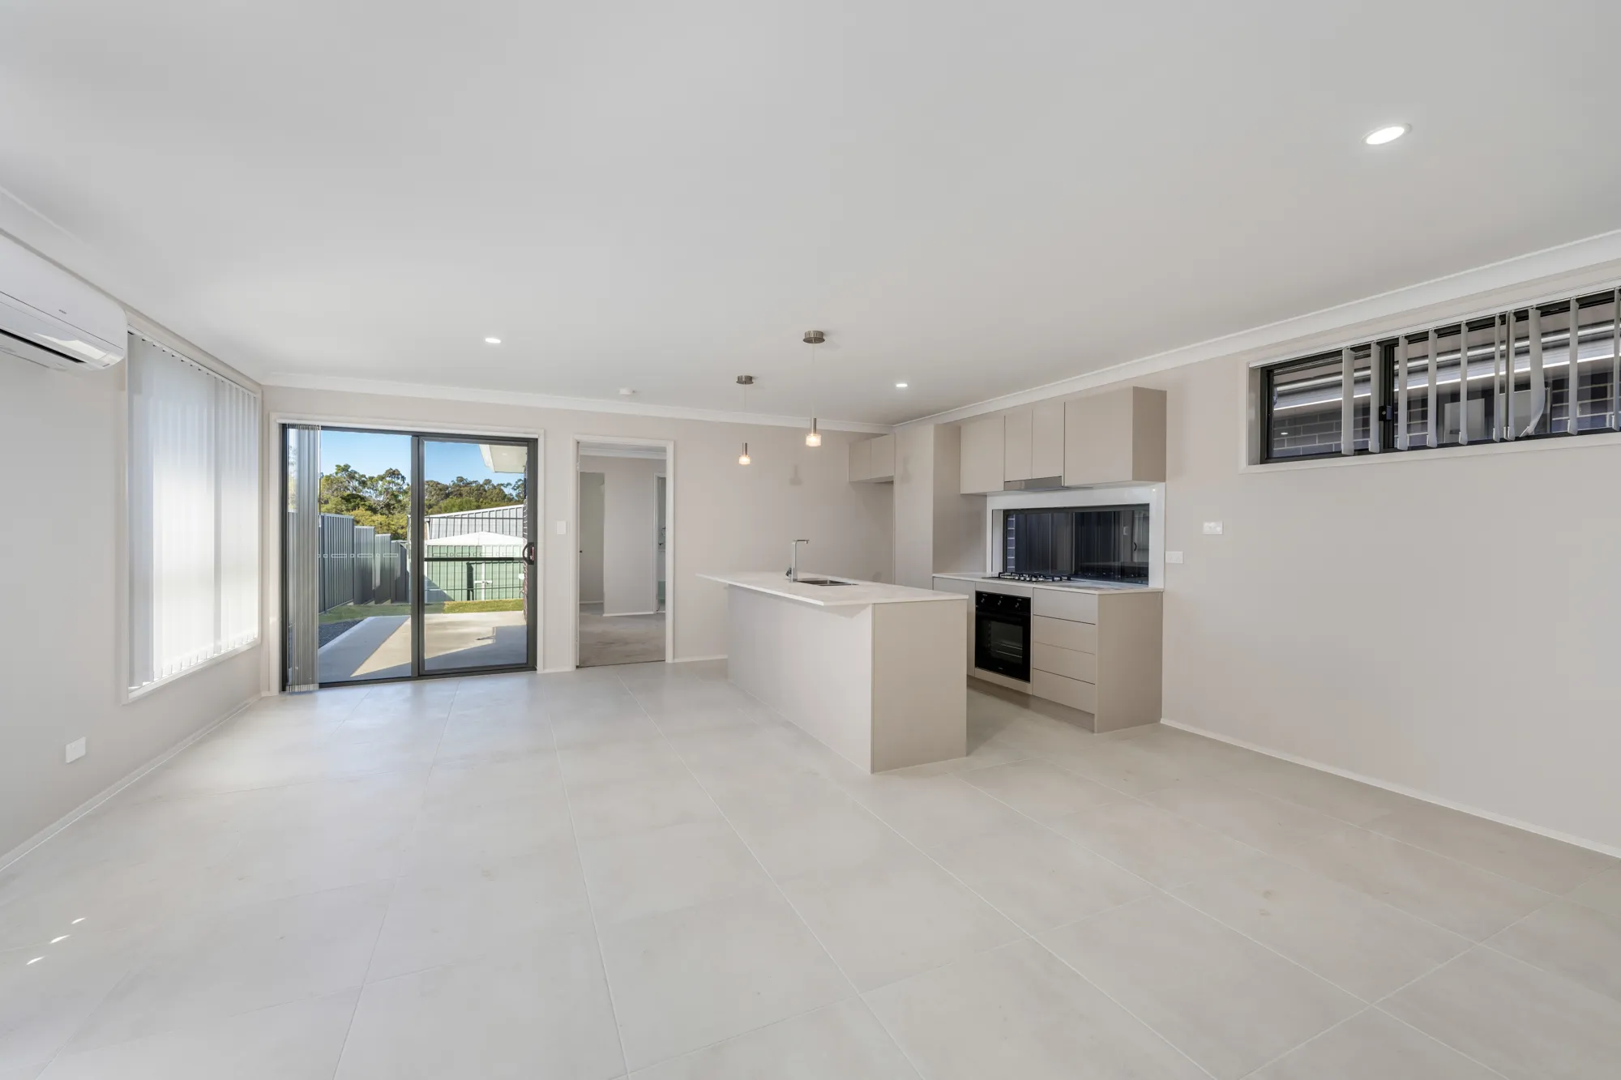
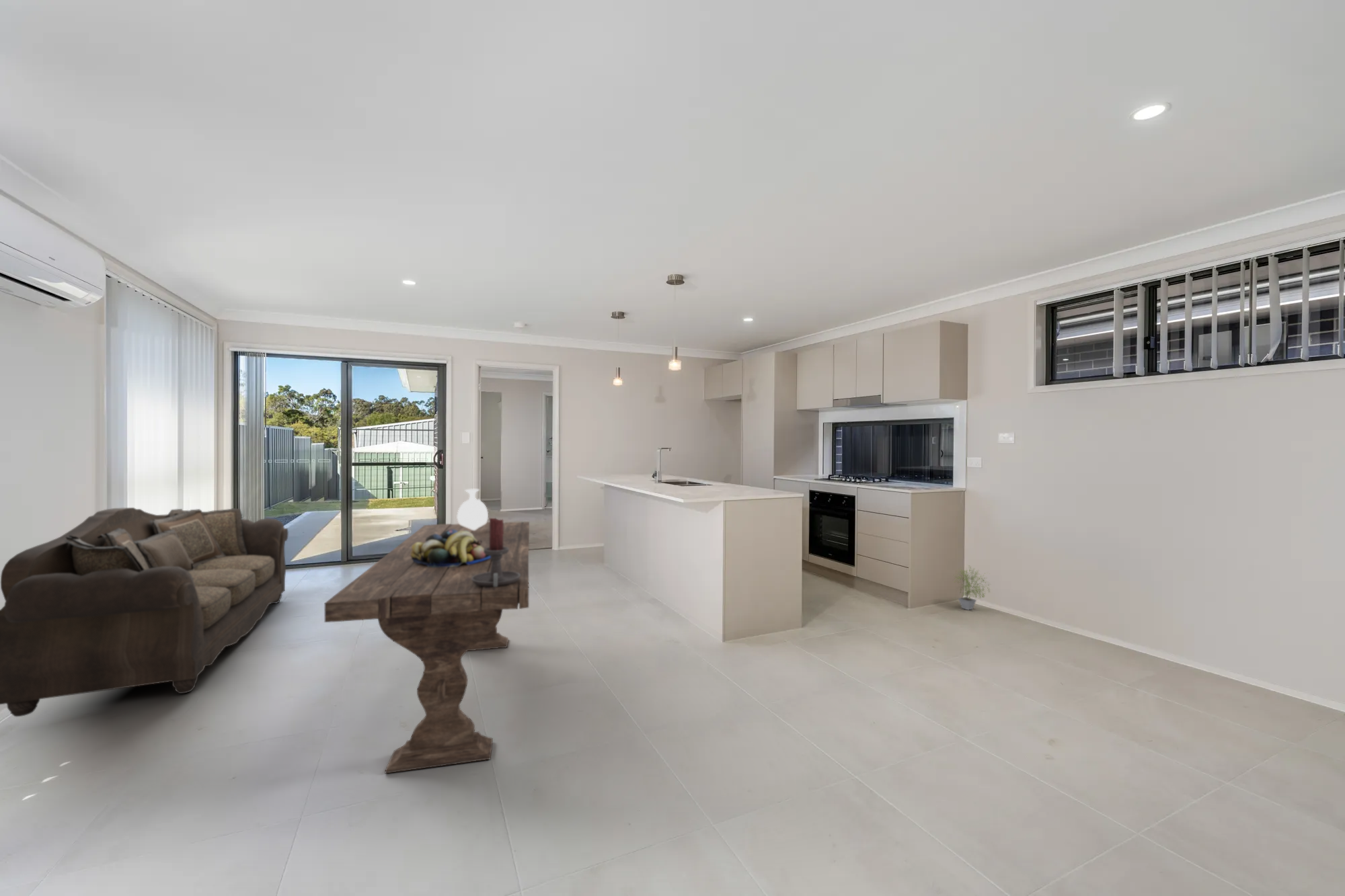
+ candle holder (496, 551)
+ potted plant (971, 586)
+ dining table (461, 619)
+ sofa (181, 575)
+ fruit bowl (454, 544)
+ vase (473, 510)
